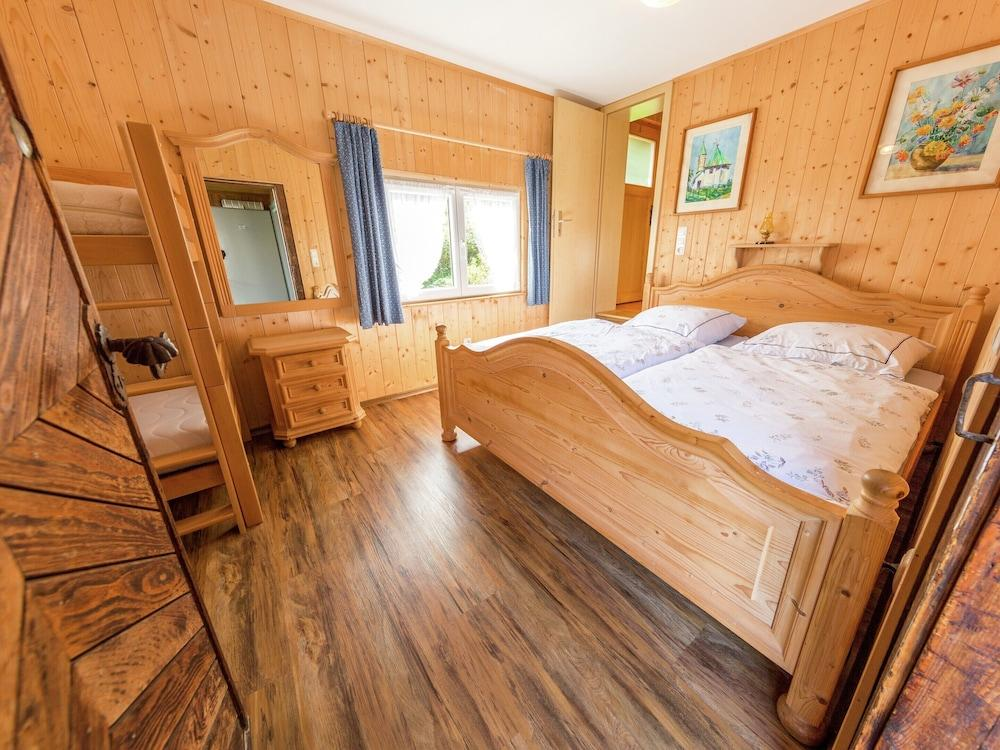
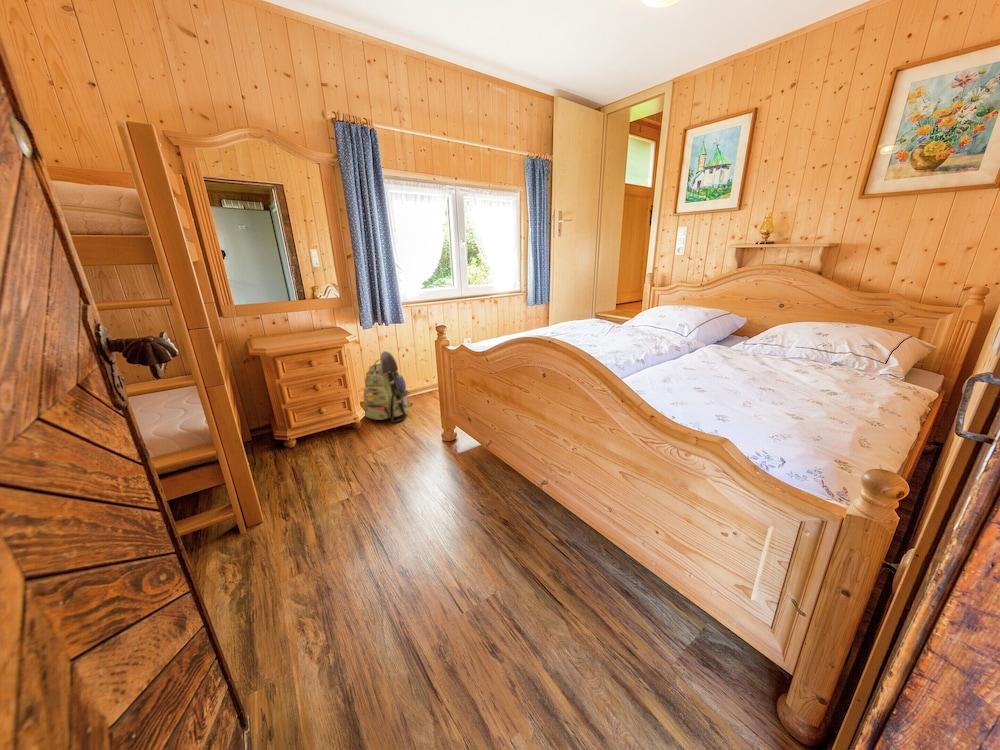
+ backpack (387, 381)
